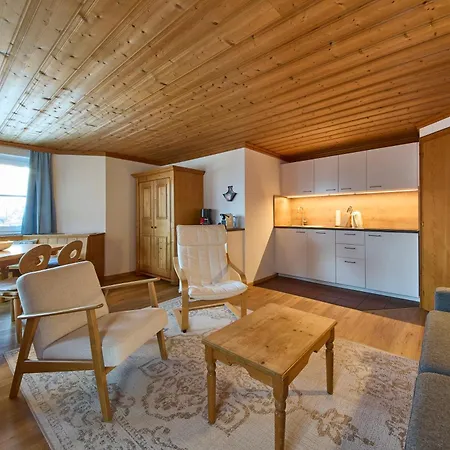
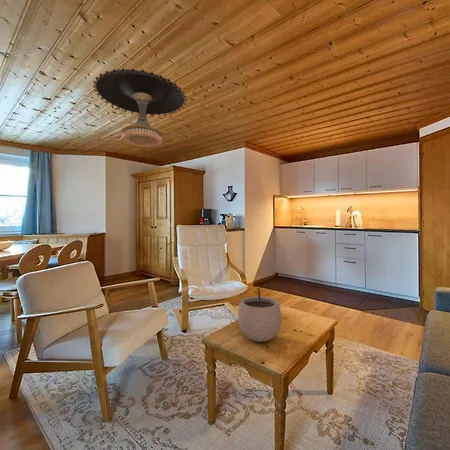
+ plant pot (259, 311)
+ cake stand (142, 114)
